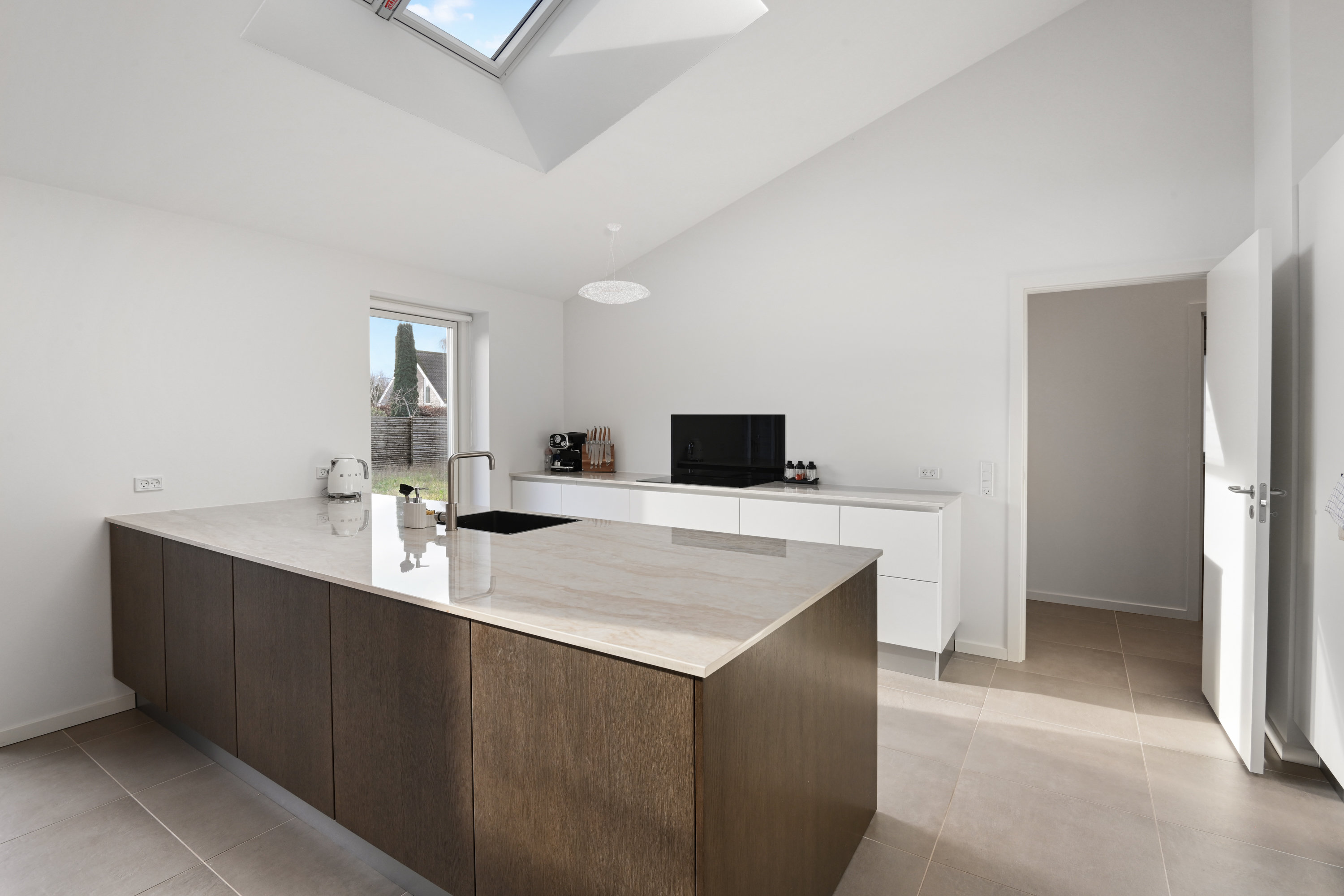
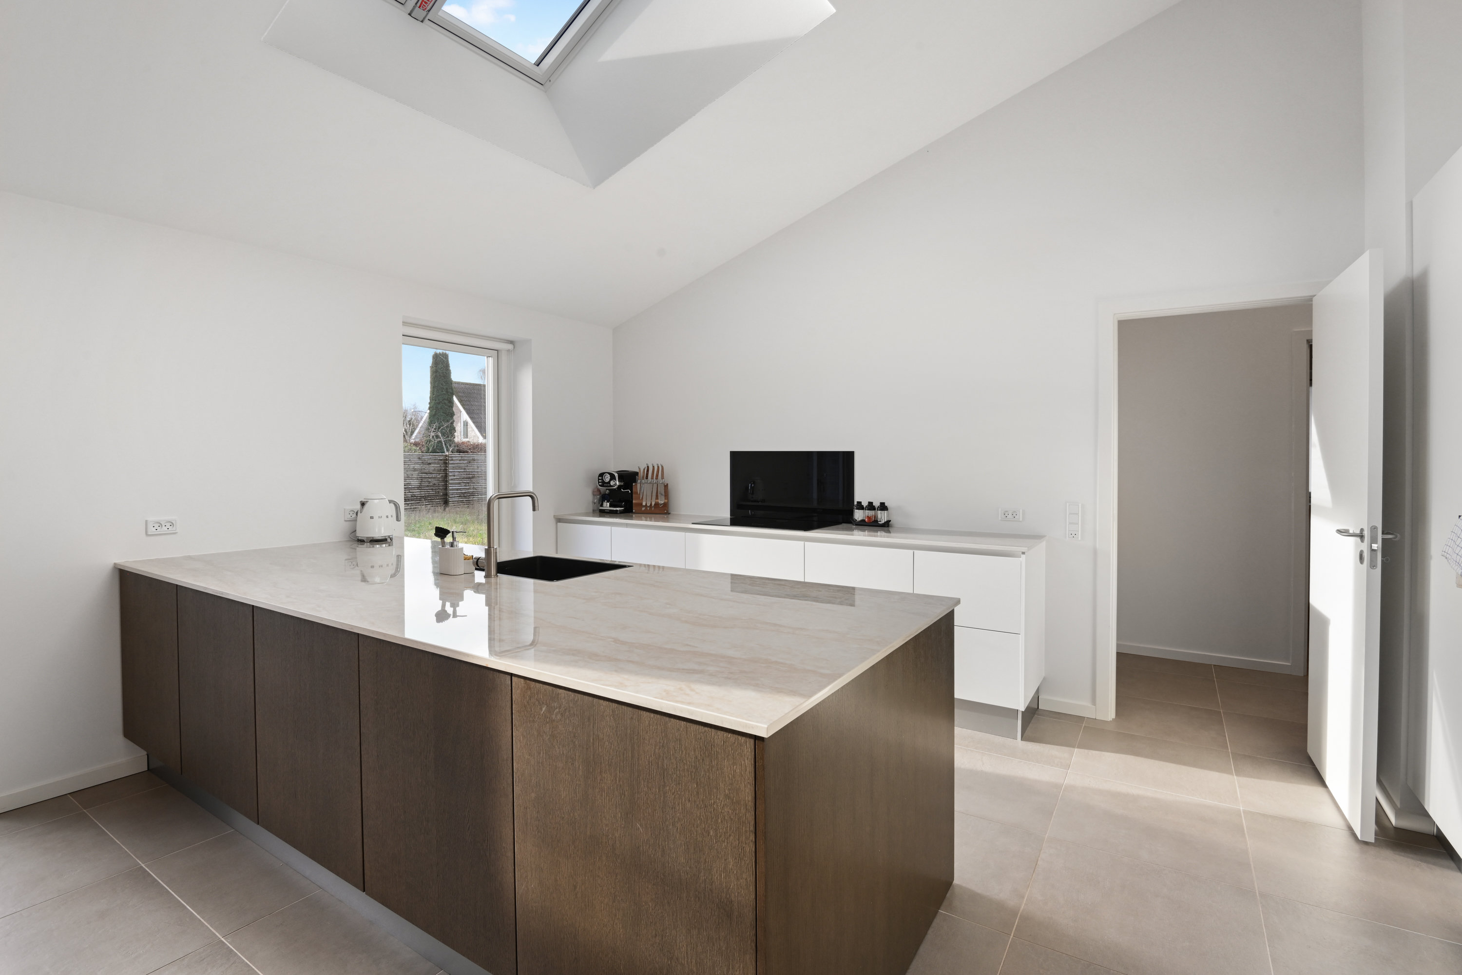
- pendant lamp (614, 263)
